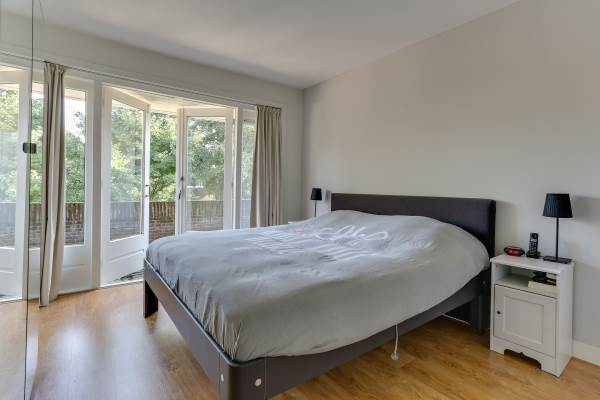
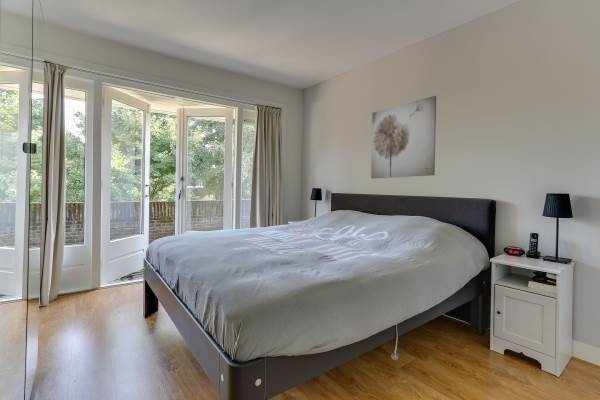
+ wall art (400, 141)
